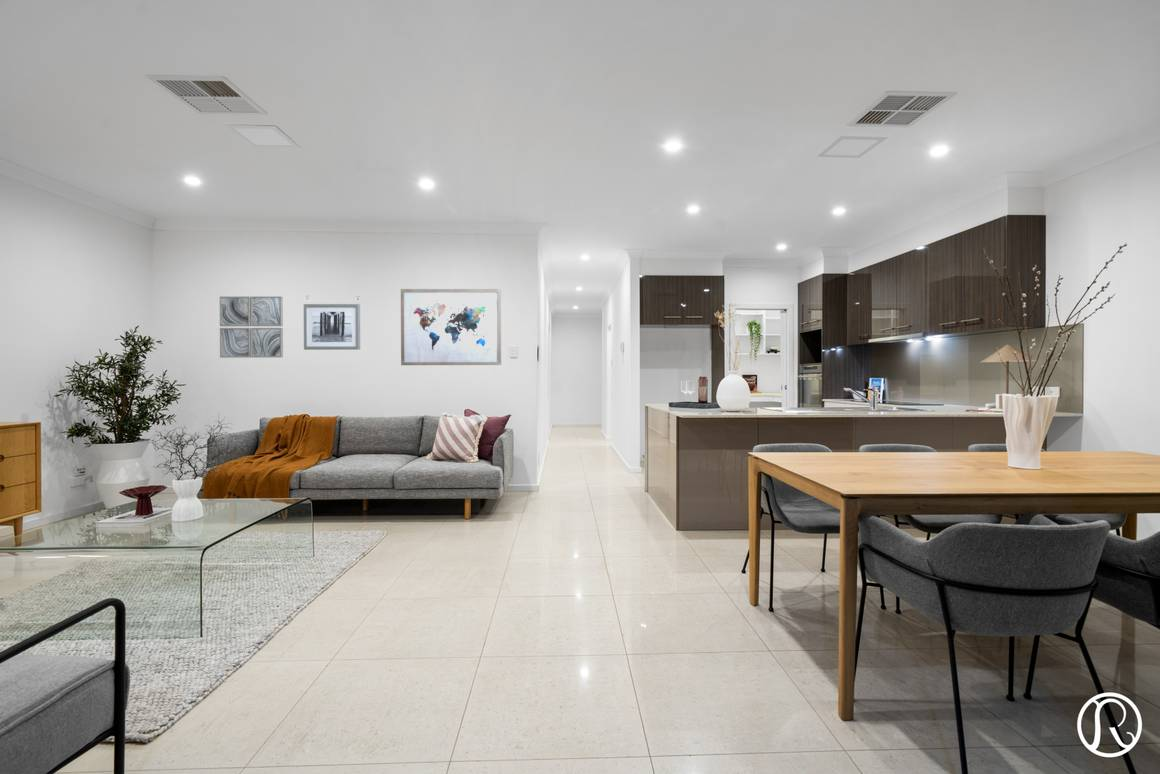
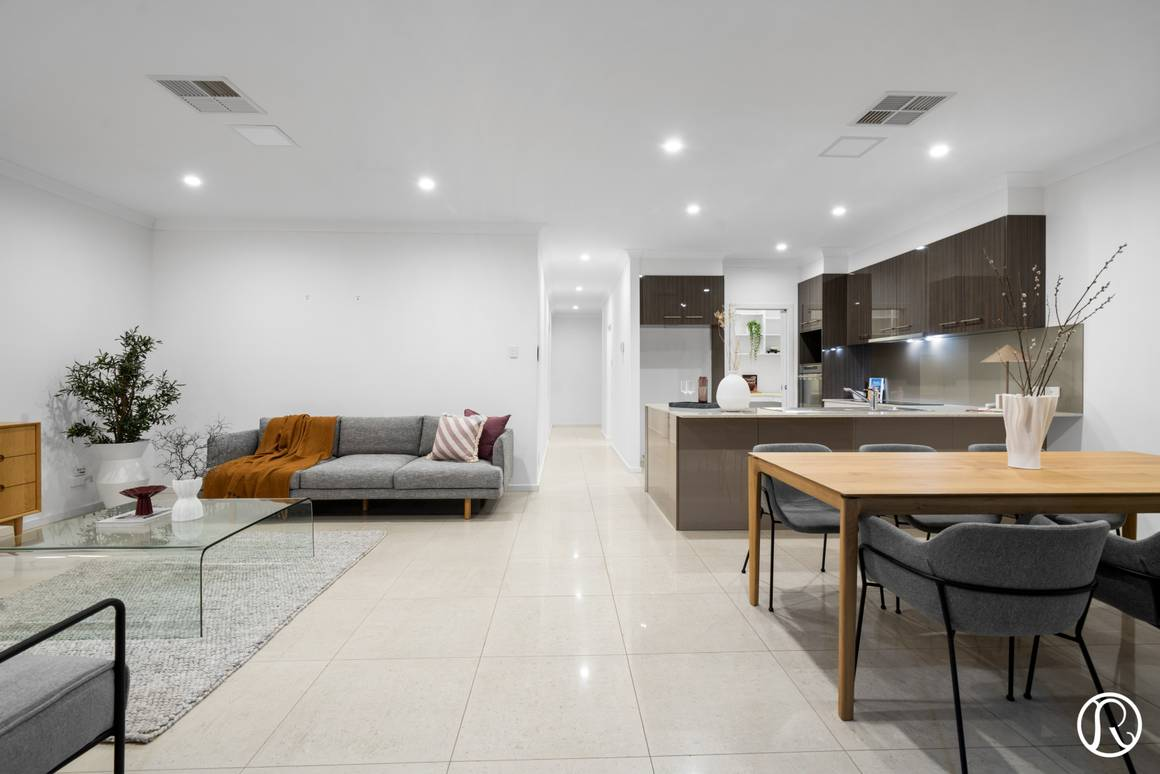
- wall art (451, 327)
- wall art (331, 326)
- wall art (251, 325)
